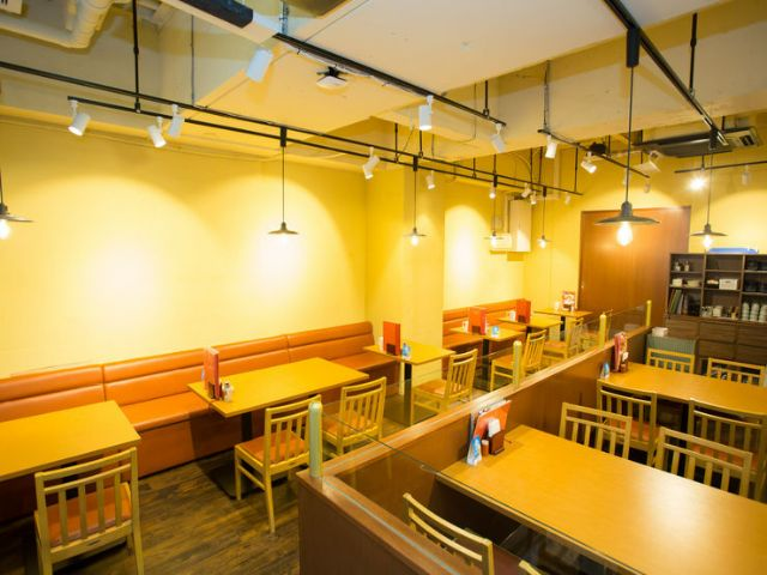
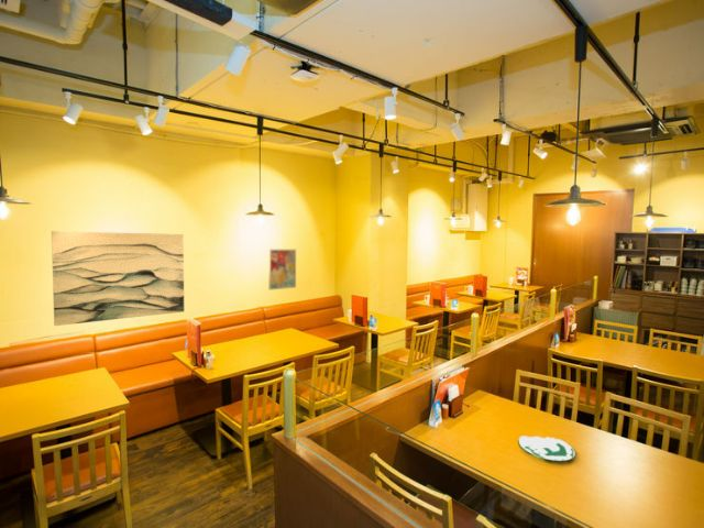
+ plate (546, 443)
+ wall art (124, 275)
+ wall art (283, 268)
